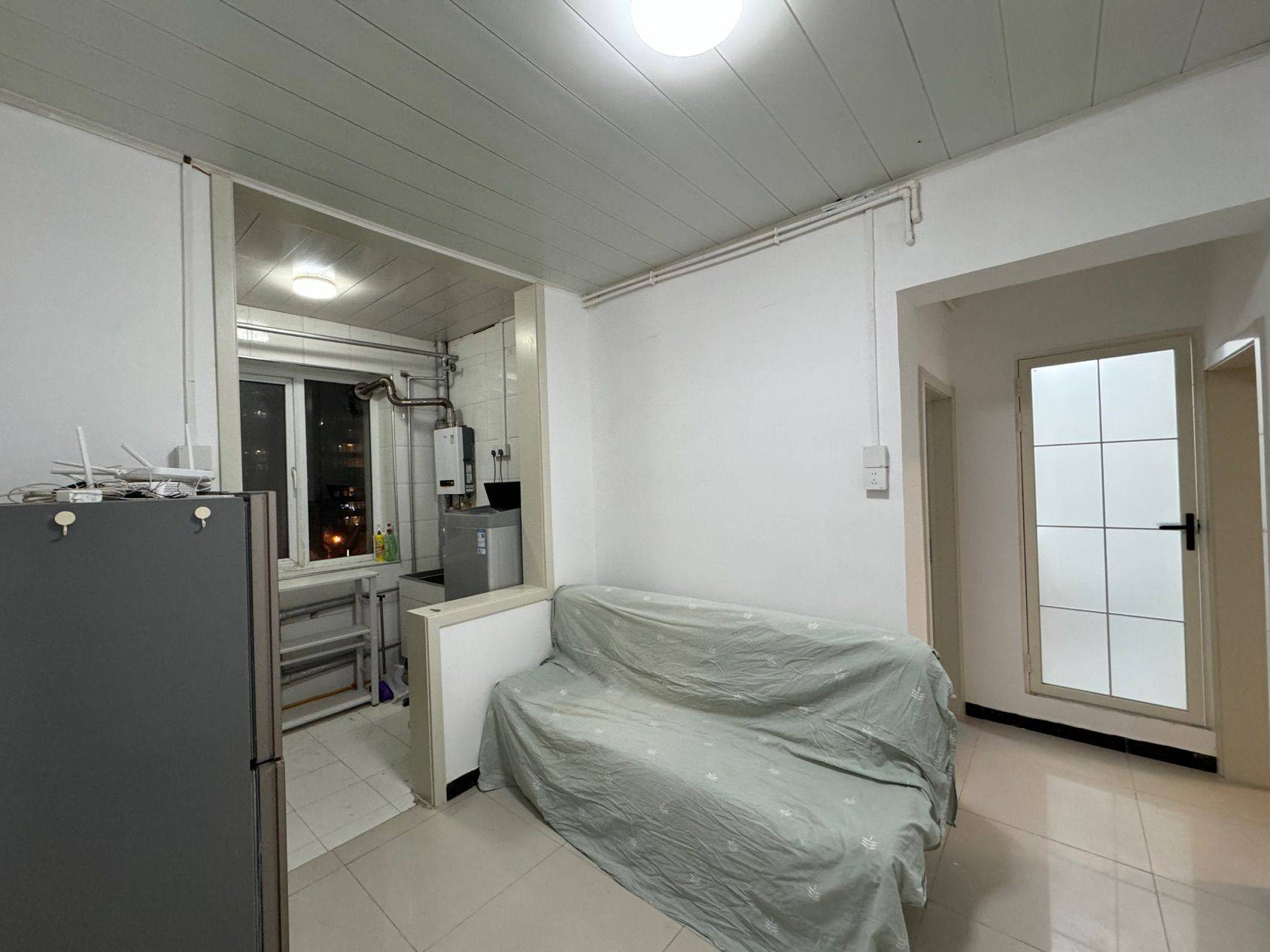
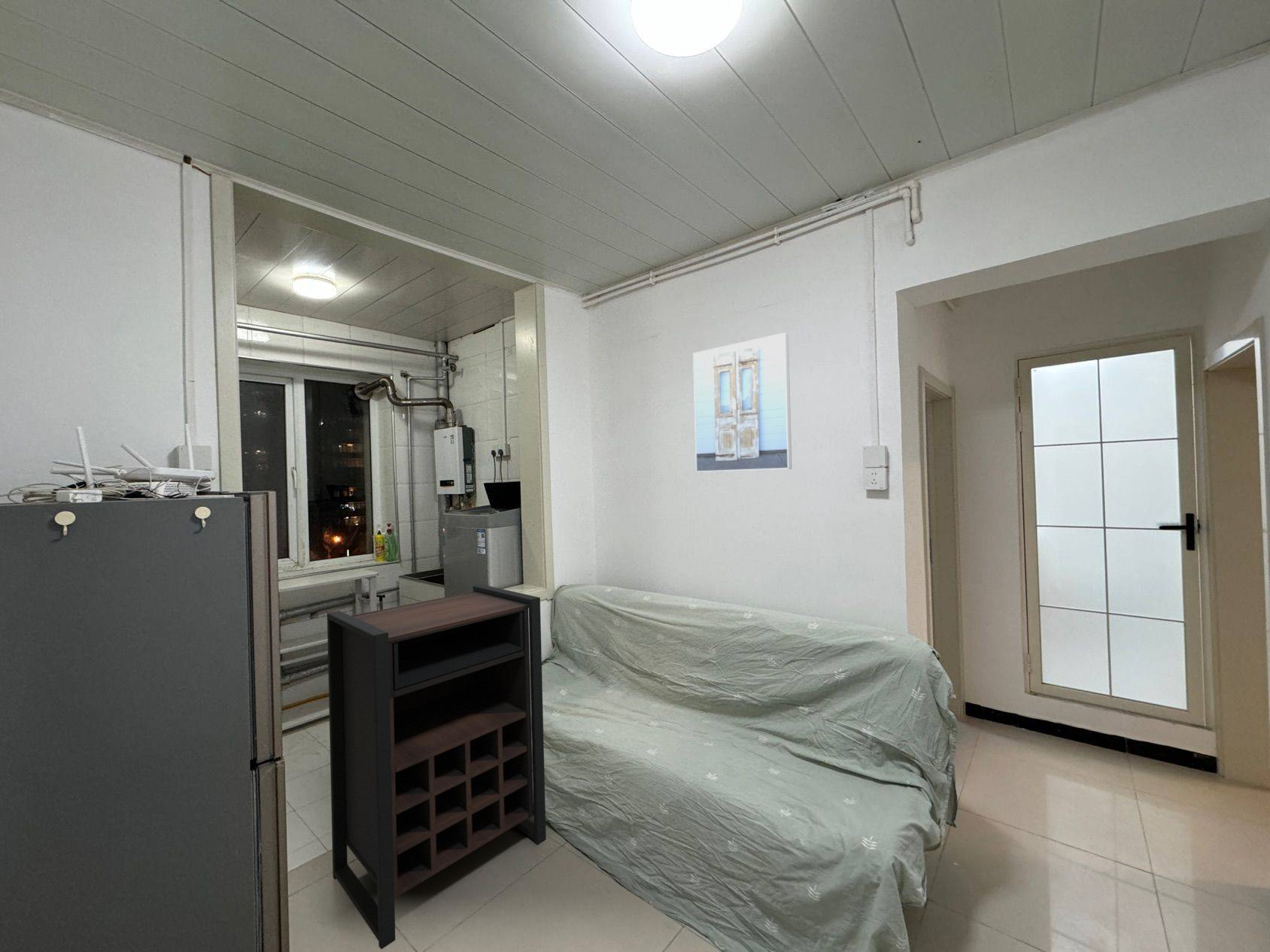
+ shelving unit (441, 731)
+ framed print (739, 407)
